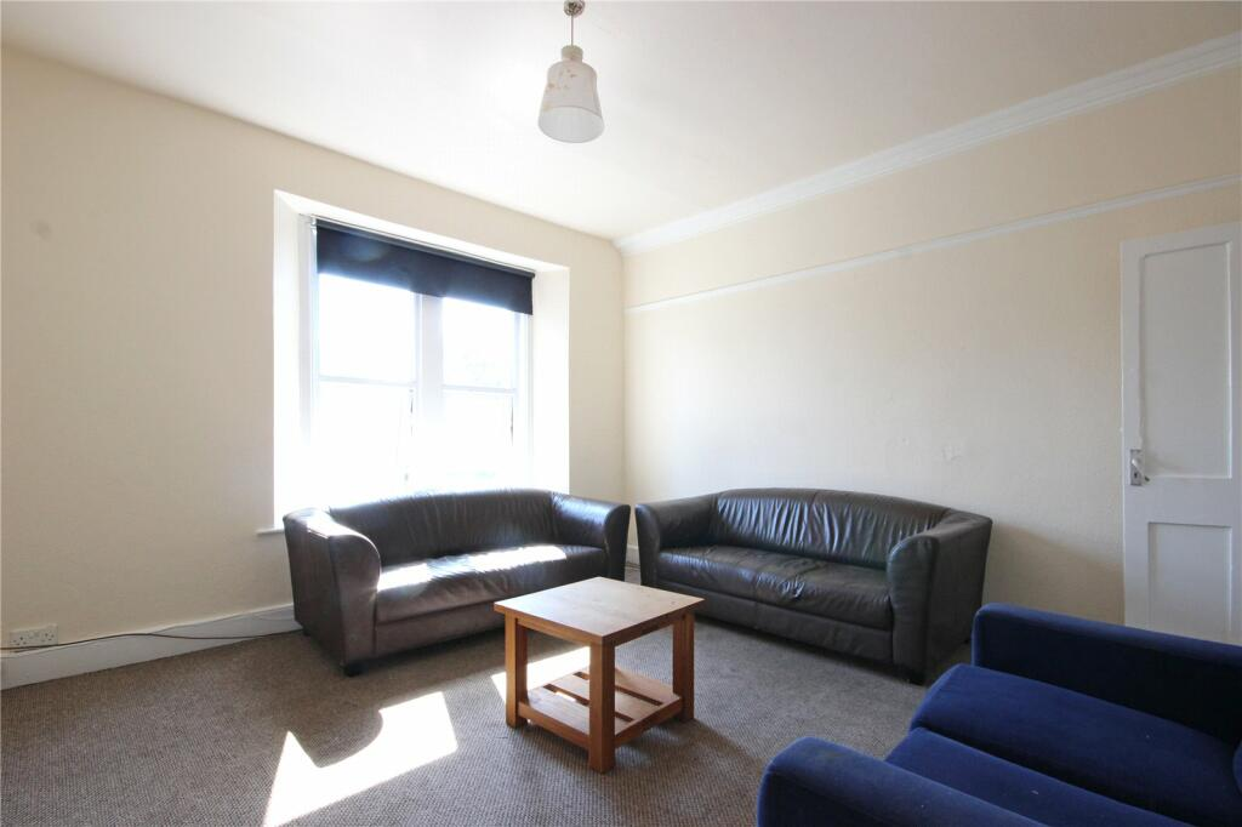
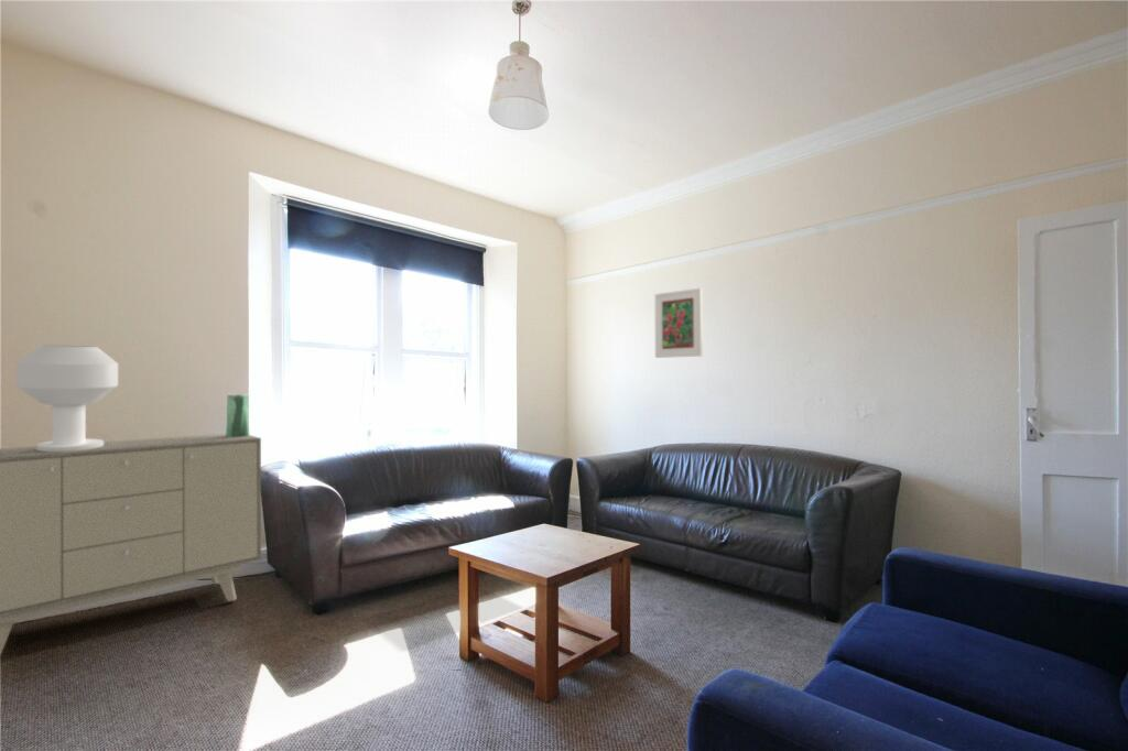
+ table lamp (69, 398)
+ sideboard (121, 530)
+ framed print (677, 324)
+ vase (237, 414)
